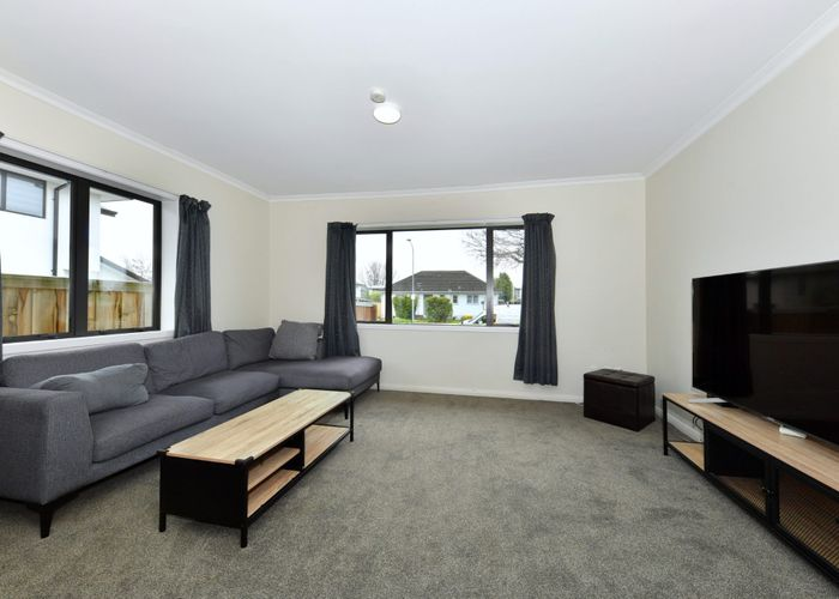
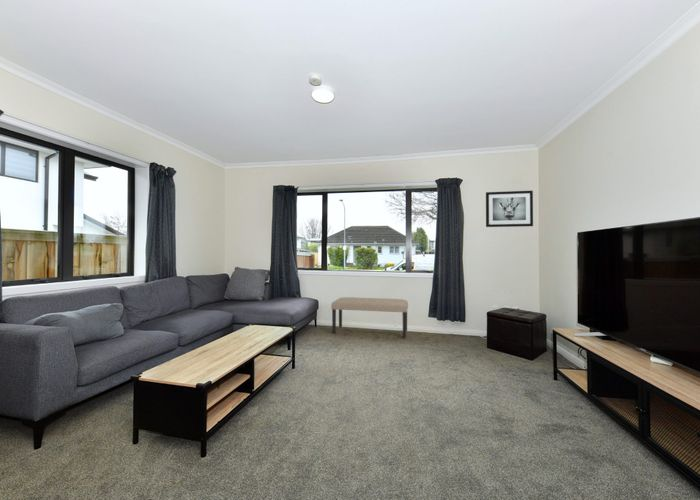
+ bench (370, 310)
+ wall art (509, 209)
